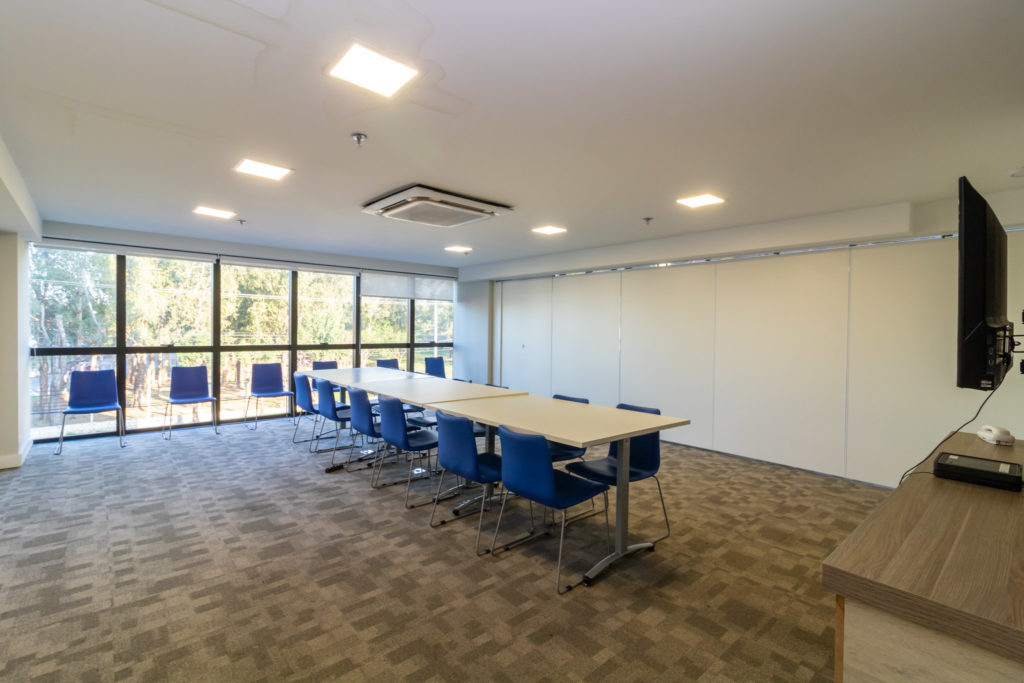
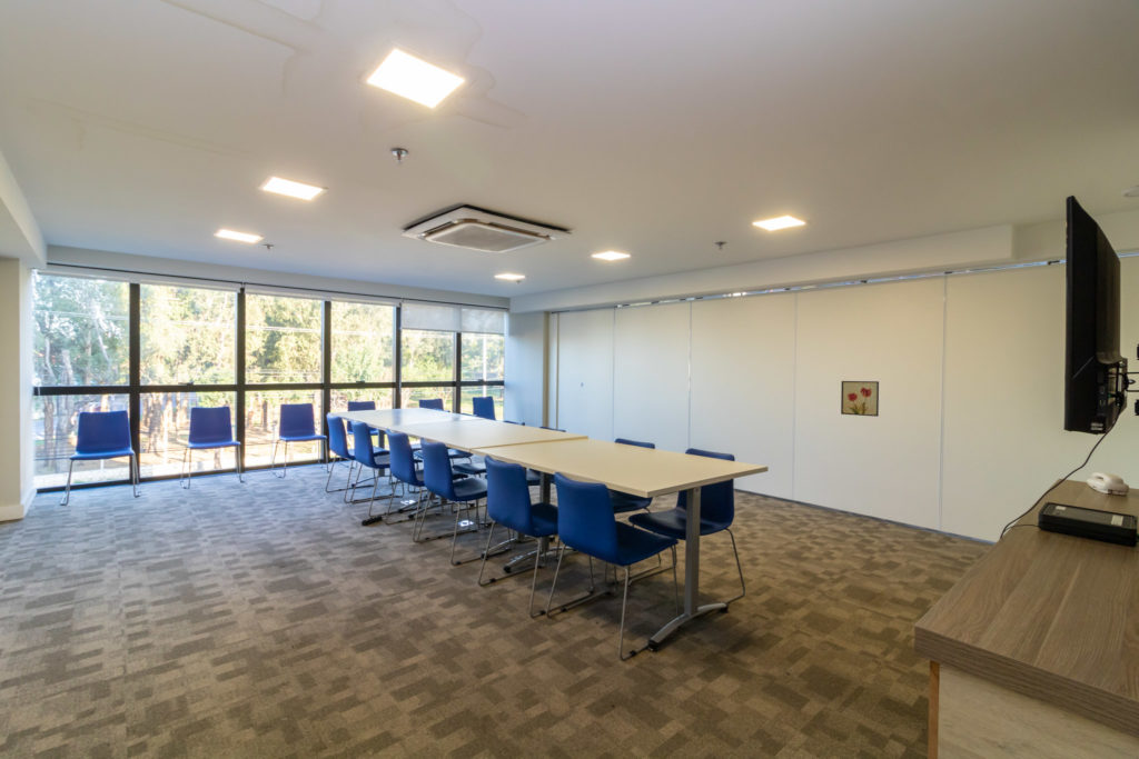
+ wall art (859, 398)
